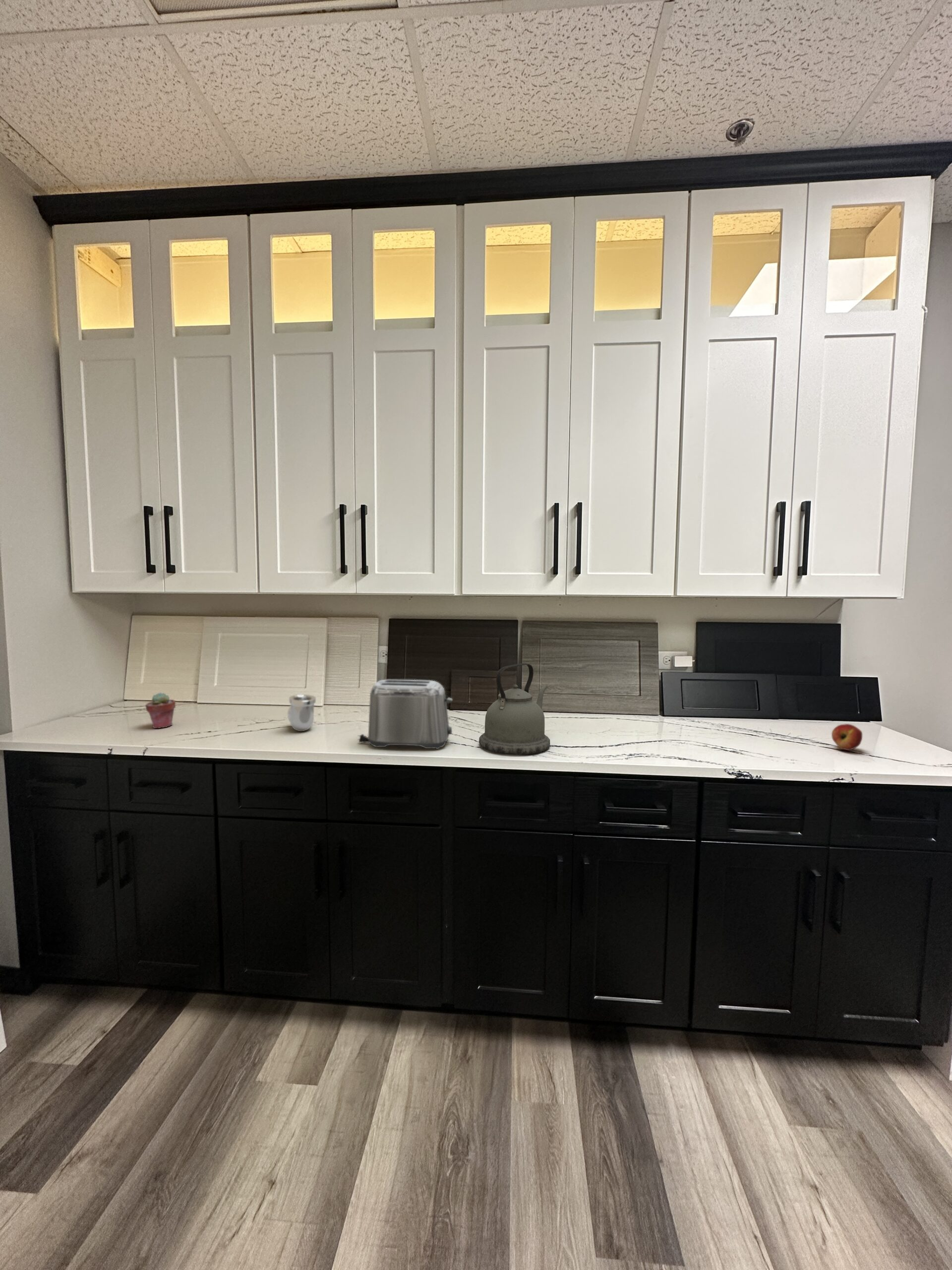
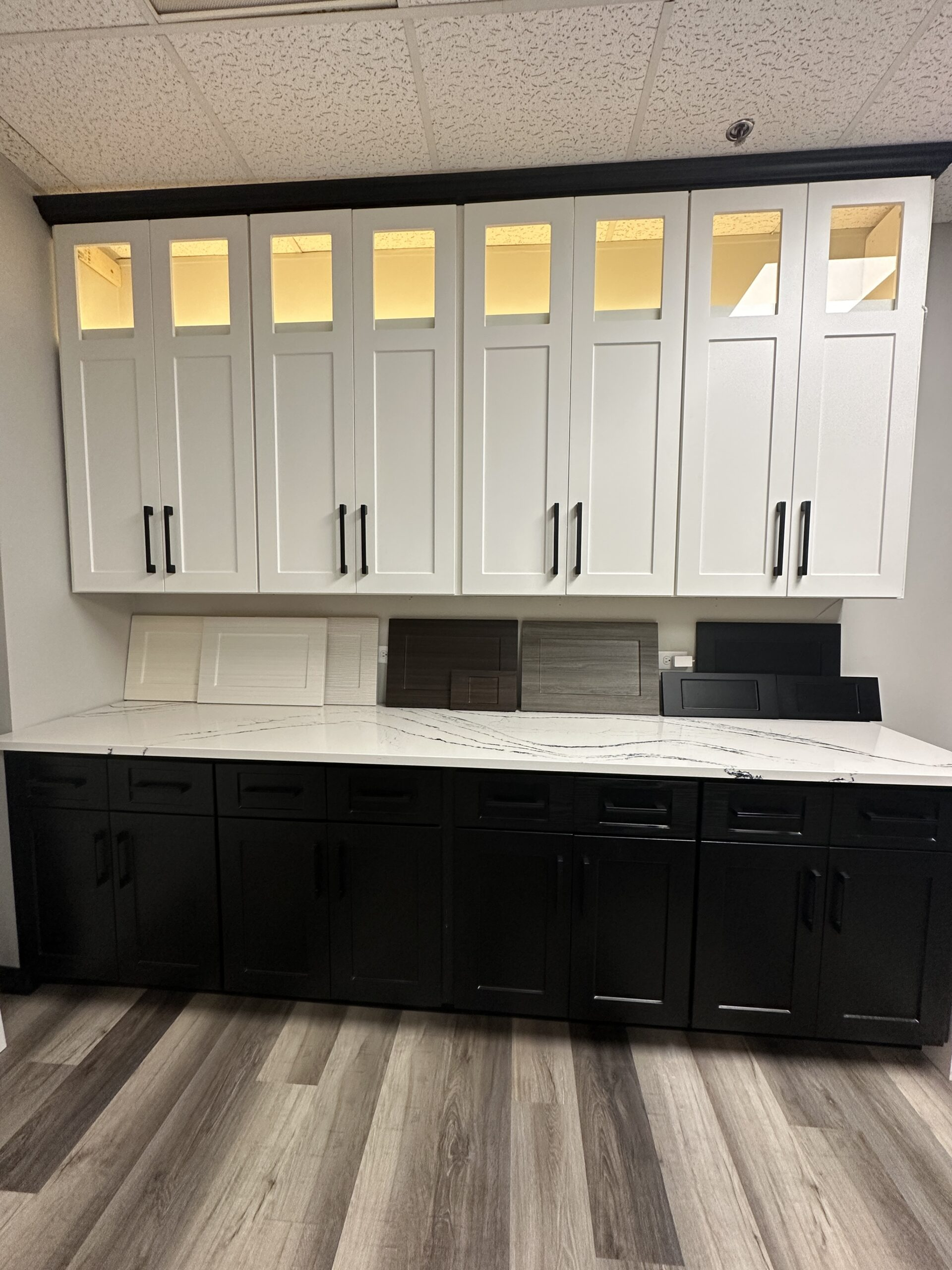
- potted succulent (161, 709)
- kettle (516, 704)
- pipe fitting (301, 712)
- apple (847, 736)
- toaster (405, 712)
